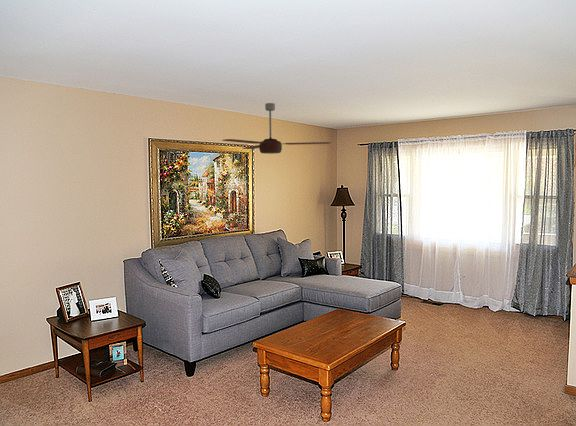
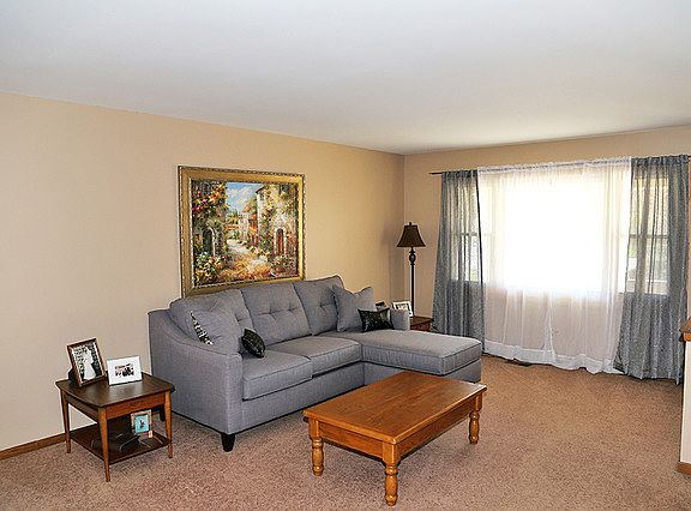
- ceiling fan (270, 128)
